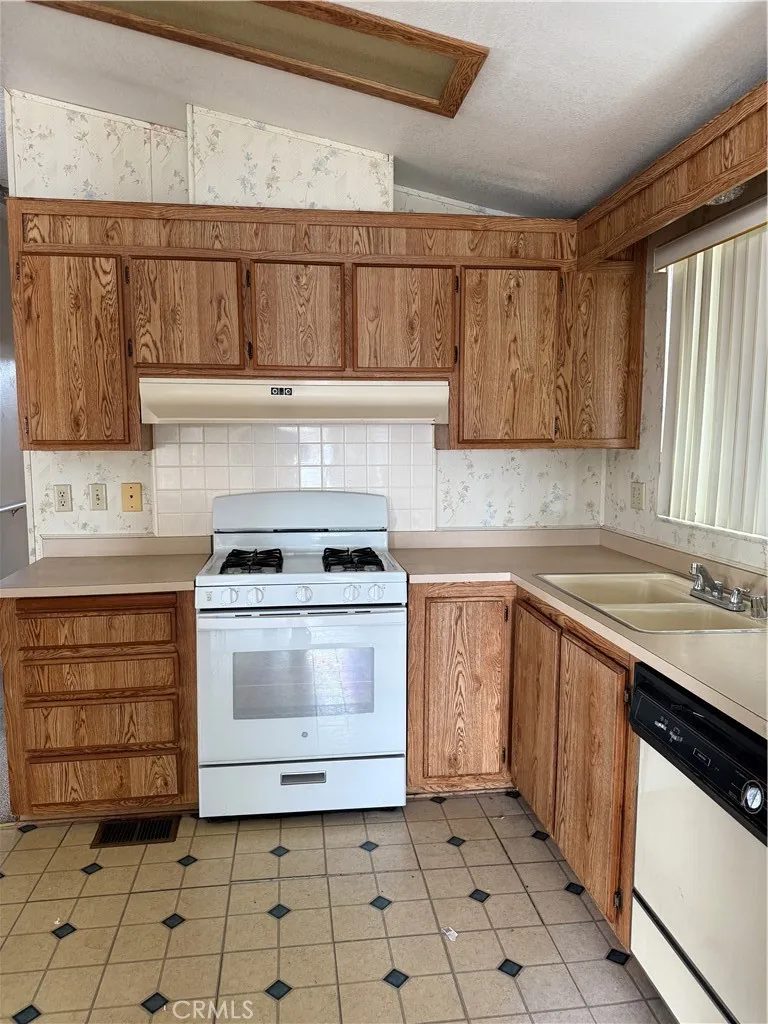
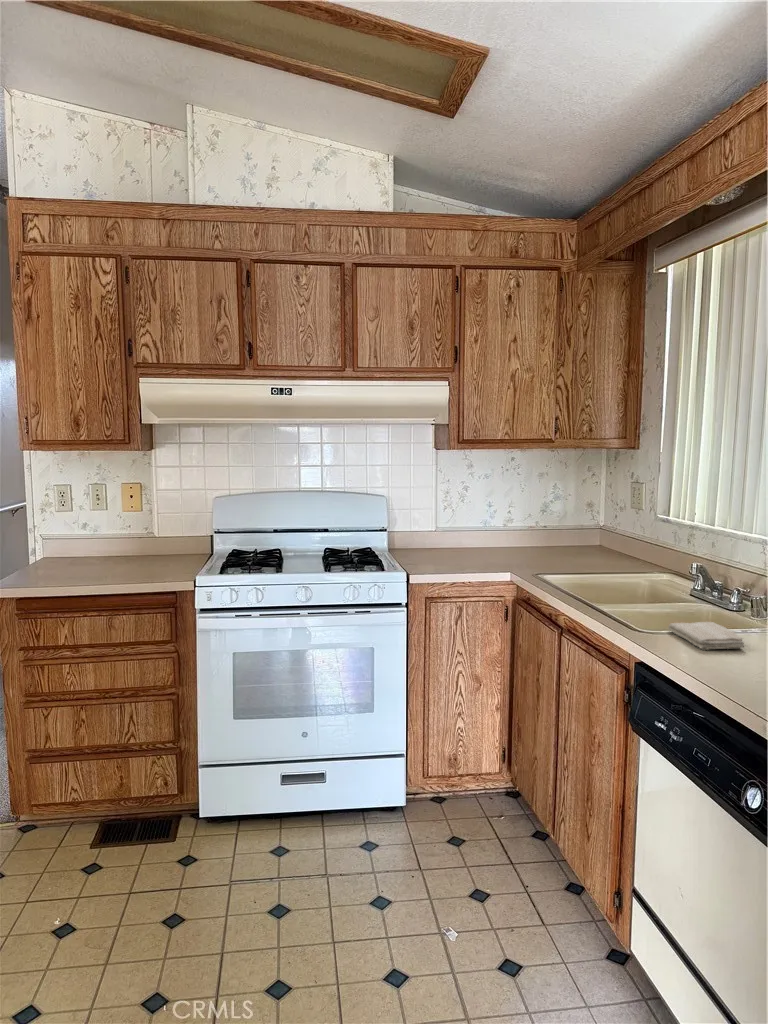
+ washcloth (705, 634)
